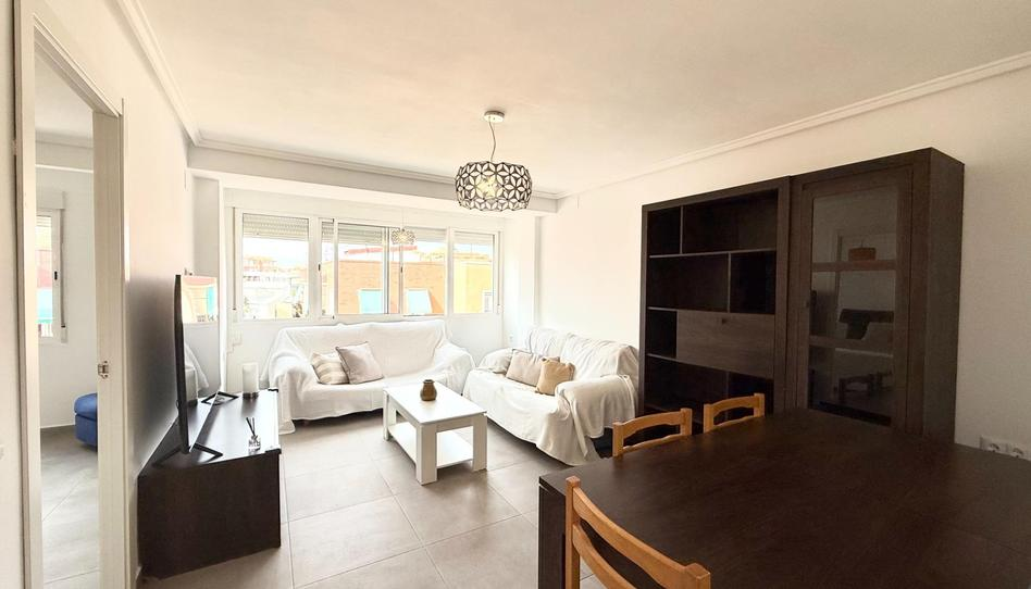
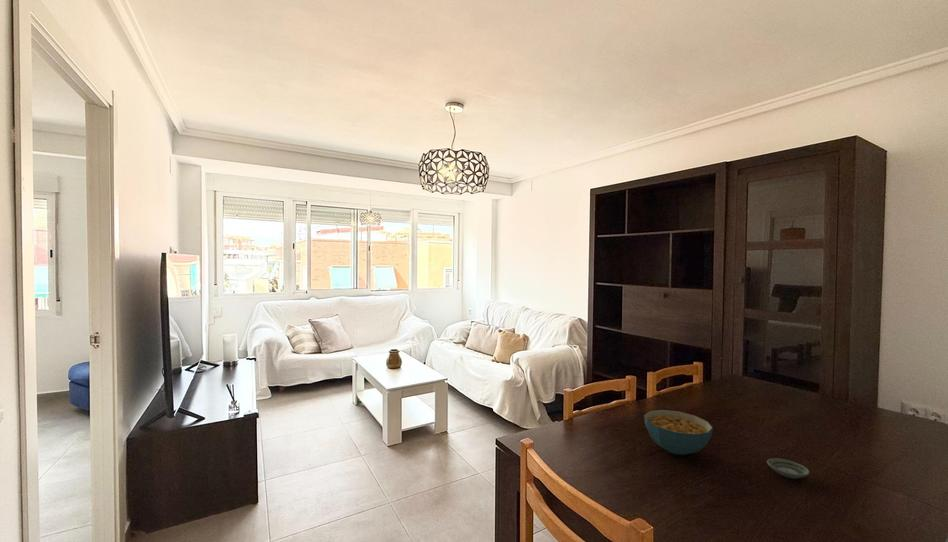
+ saucer (787, 470)
+ cereal bowl (676, 435)
